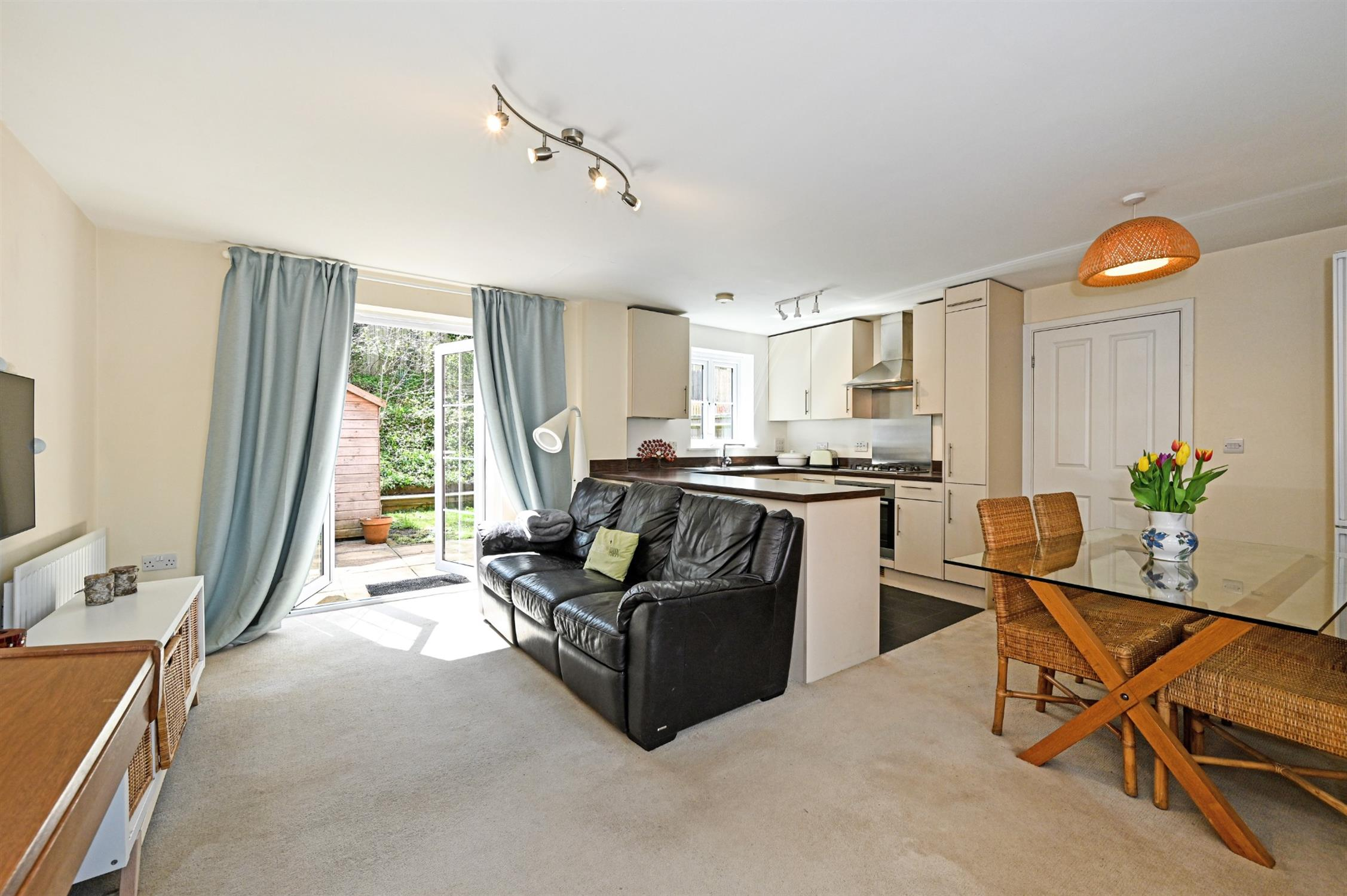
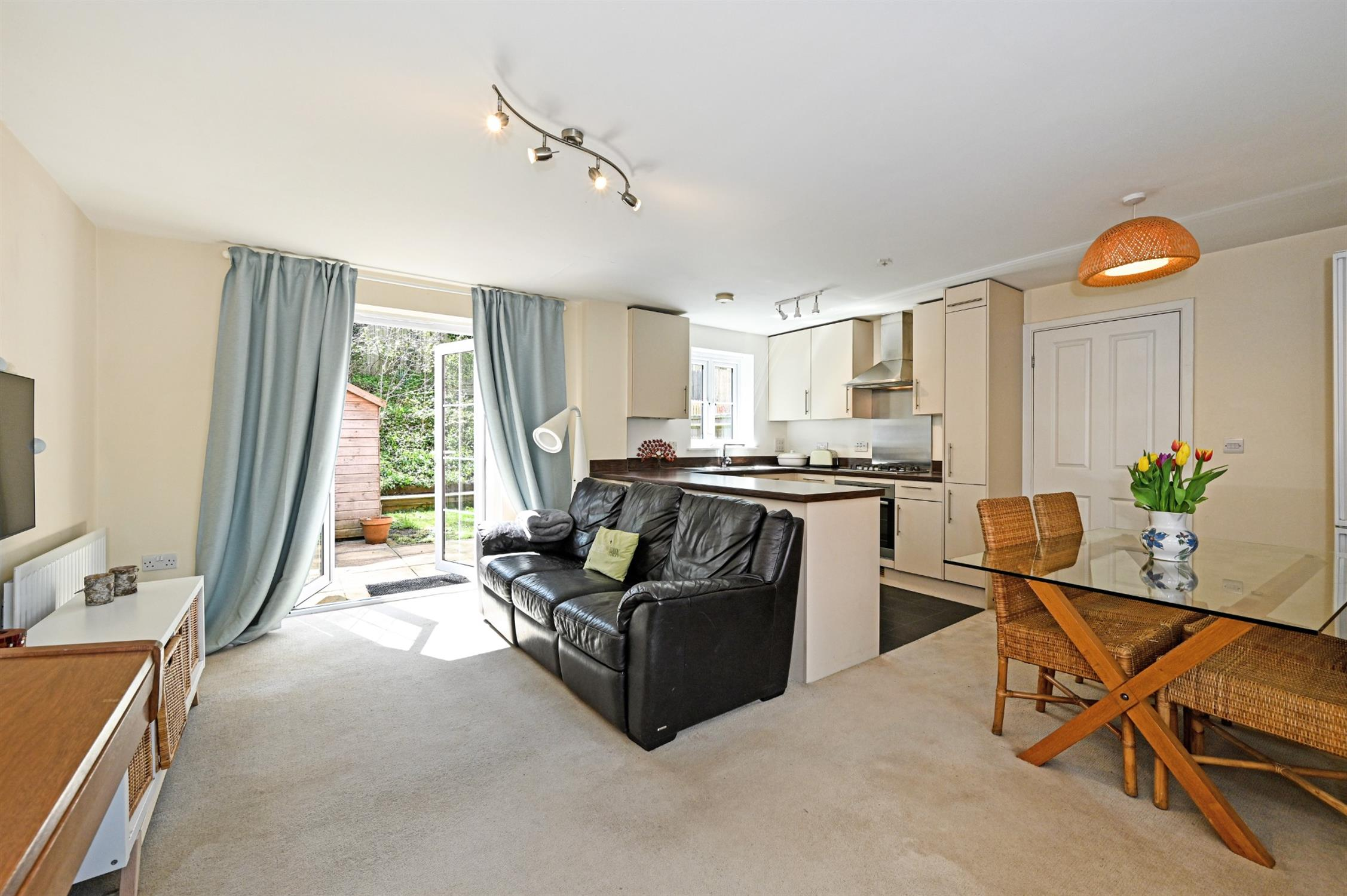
+ smoke detector (884, 262)
